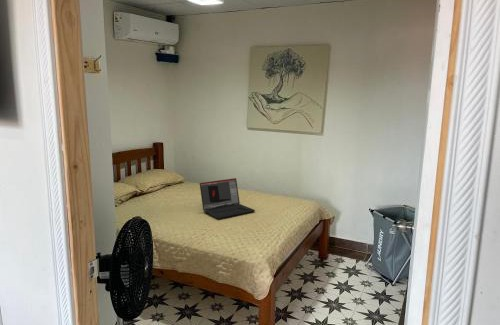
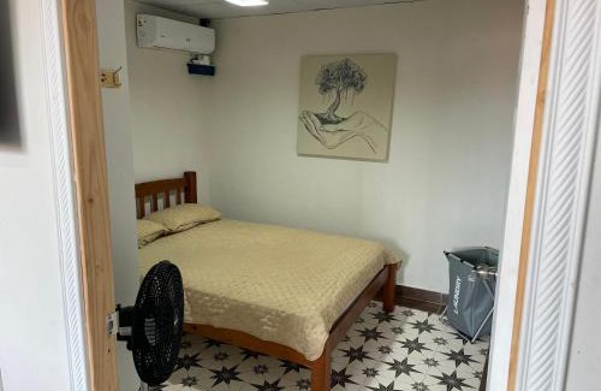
- laptop (227, 197)
